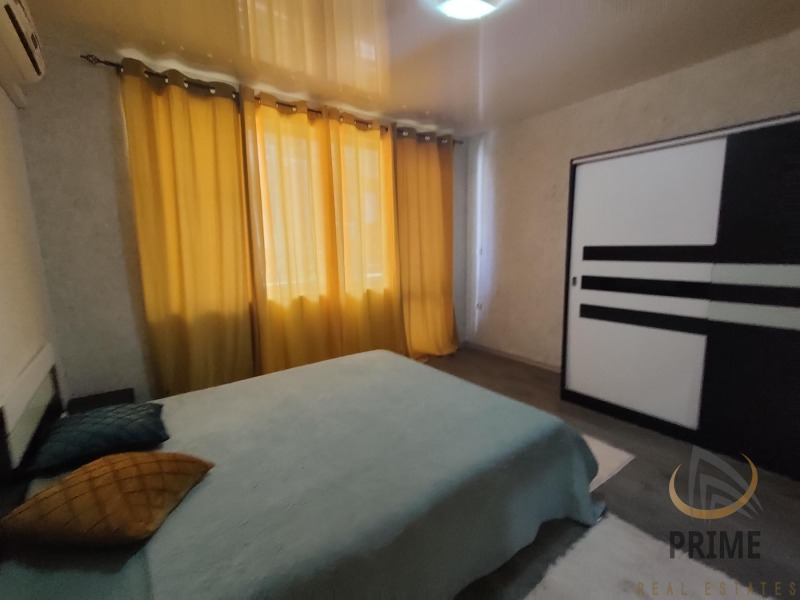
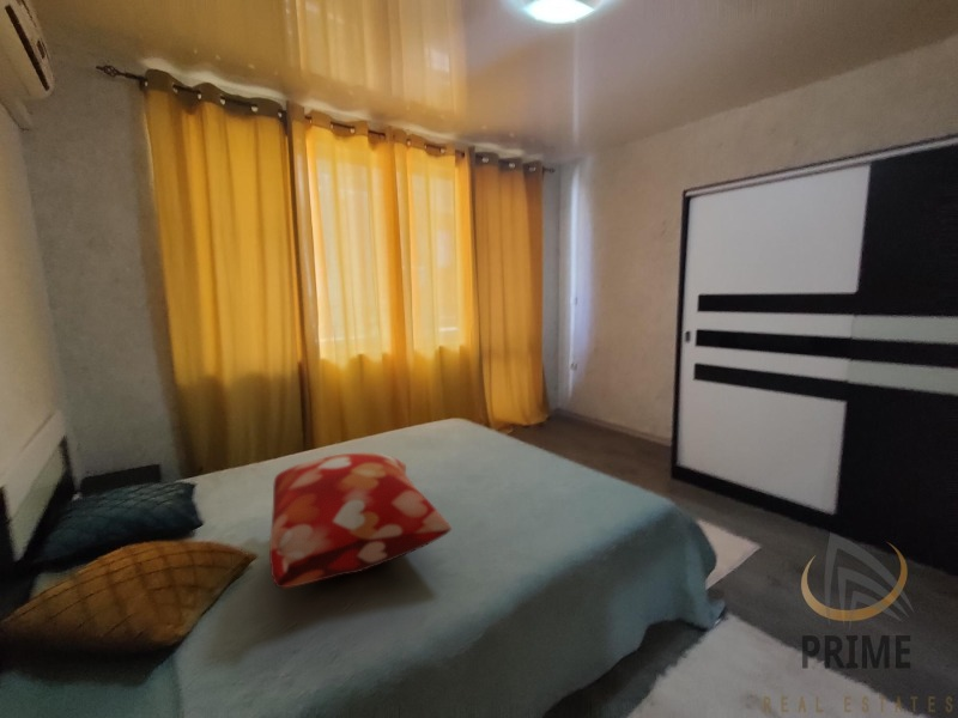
+ decorative pillow (354, 507)
